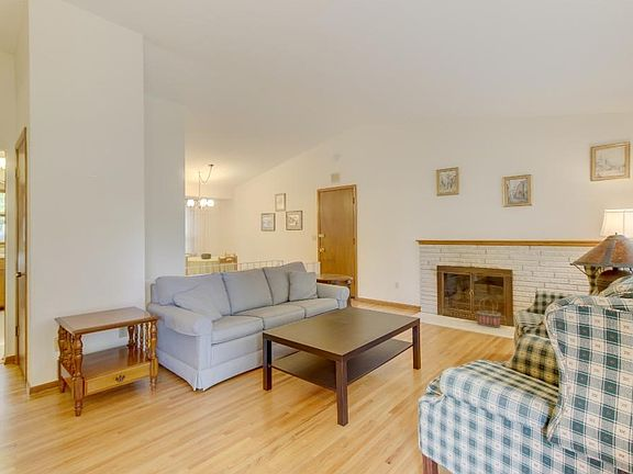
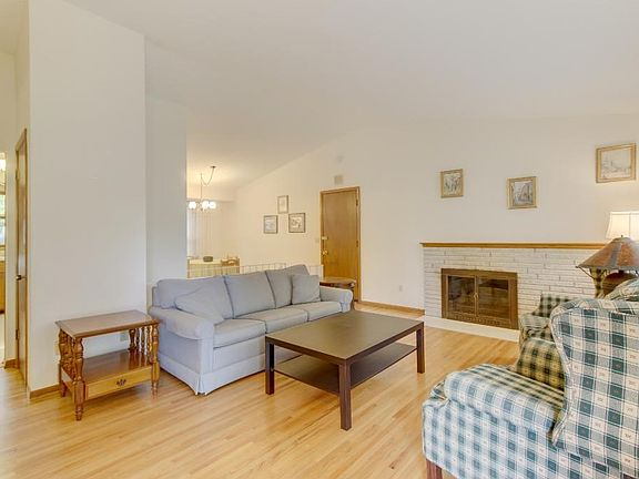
- basket (488, 311)
